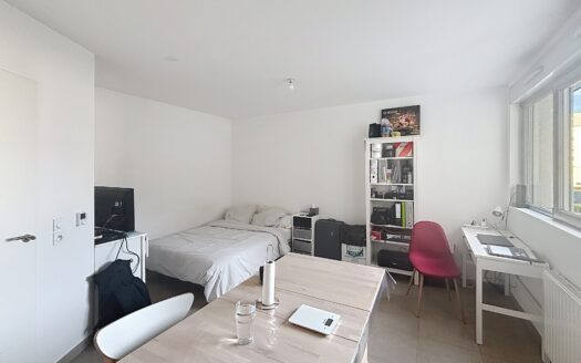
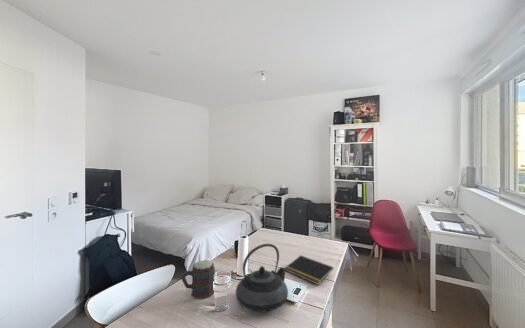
+ teapot (264, 271)
+ notepad (308, 268)
+ mug (198, 278)
